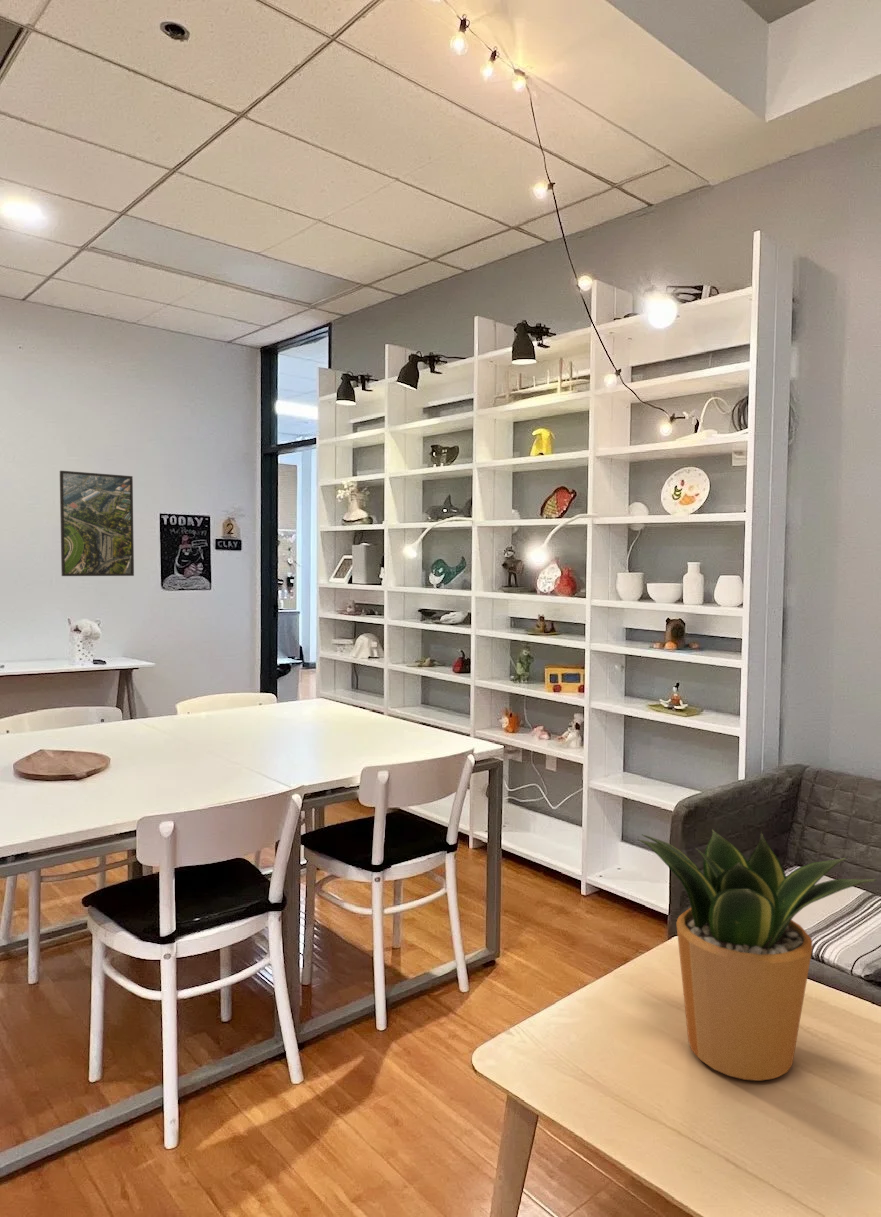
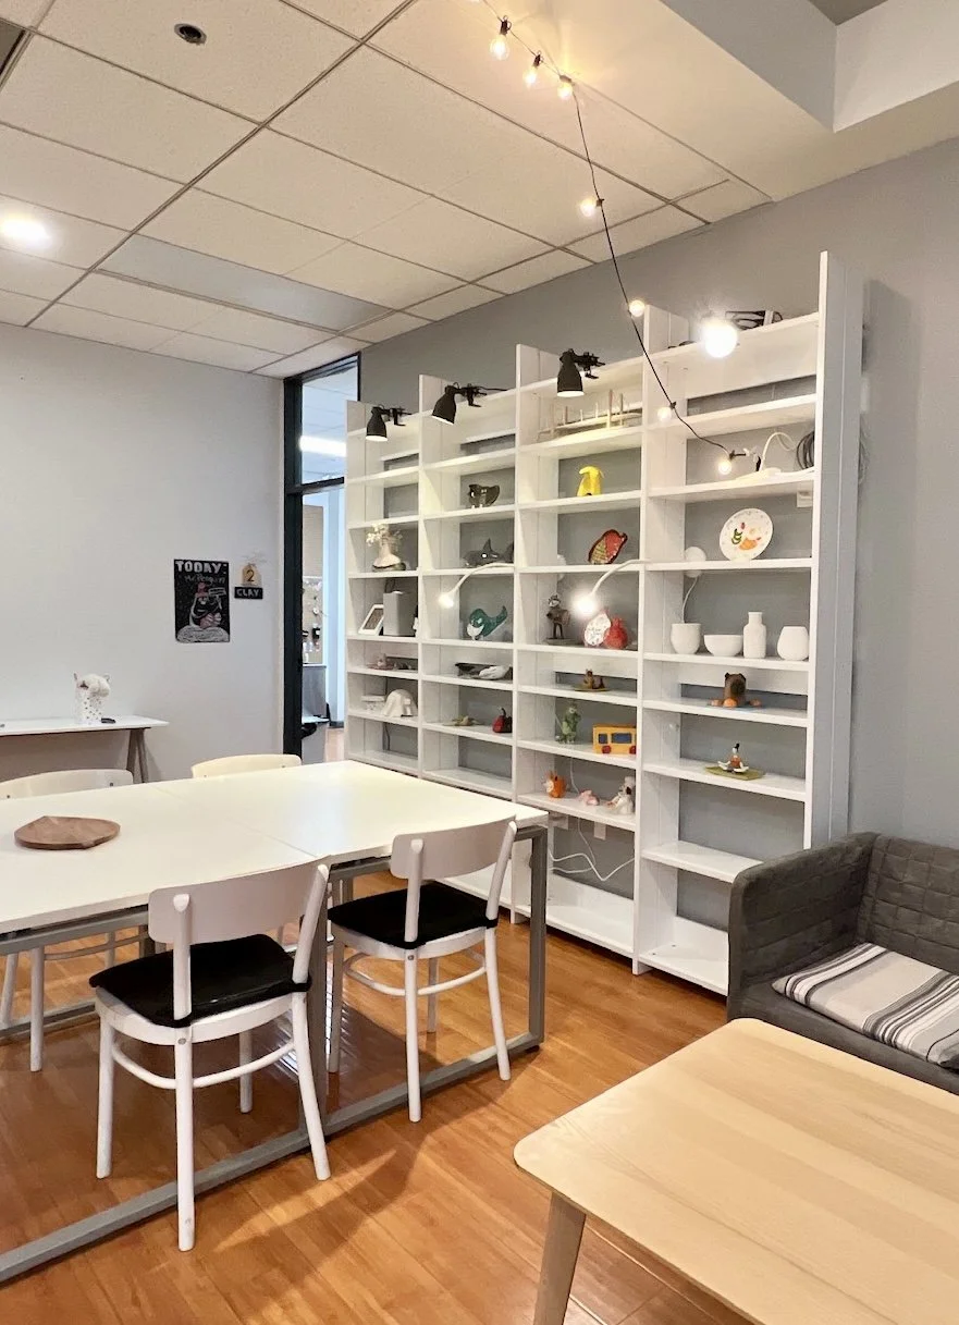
- potted plant (746, 950)
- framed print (97, 524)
